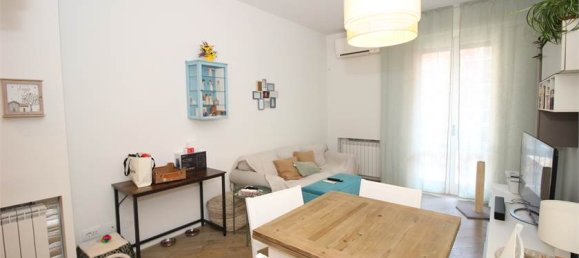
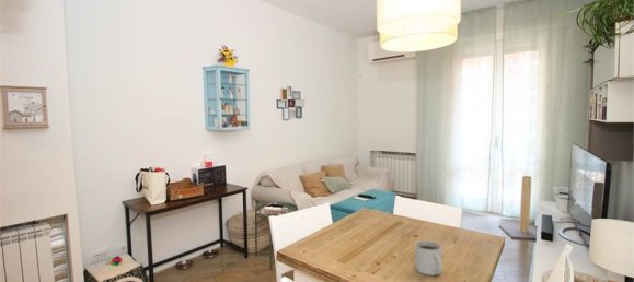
+ mug (430, 259)
